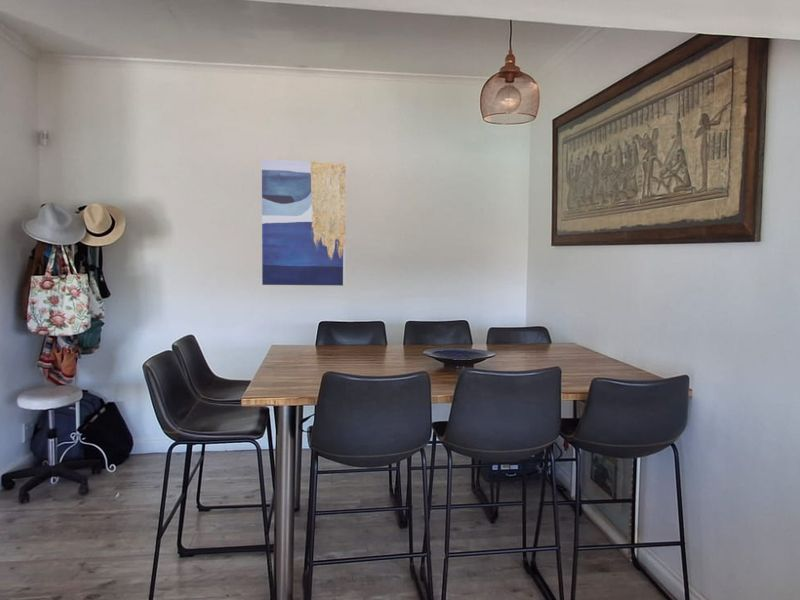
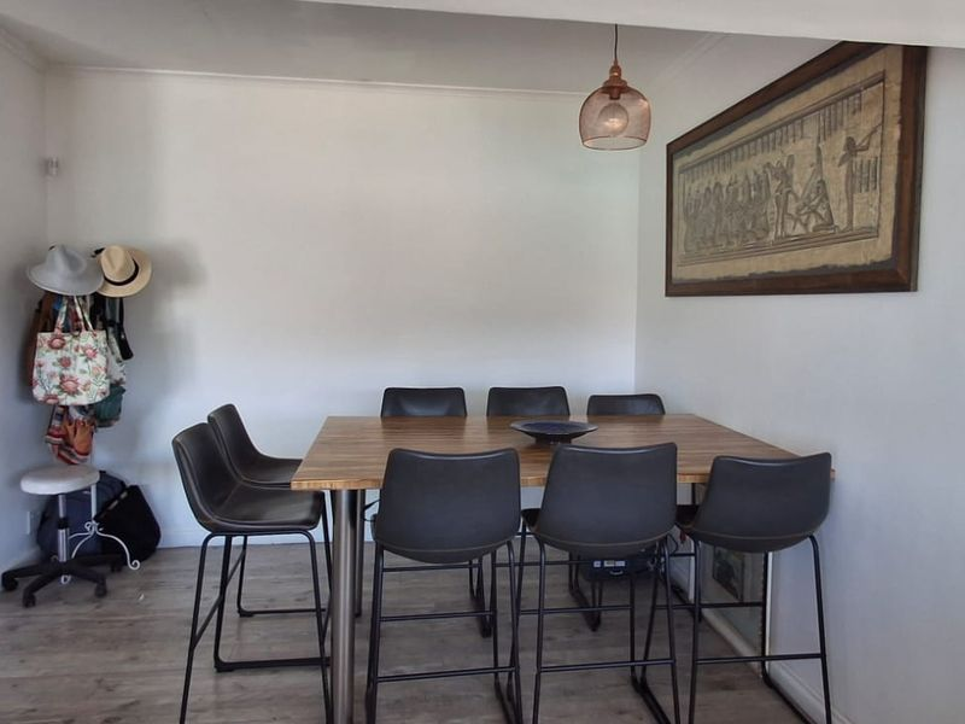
- wall art (304, 223)
